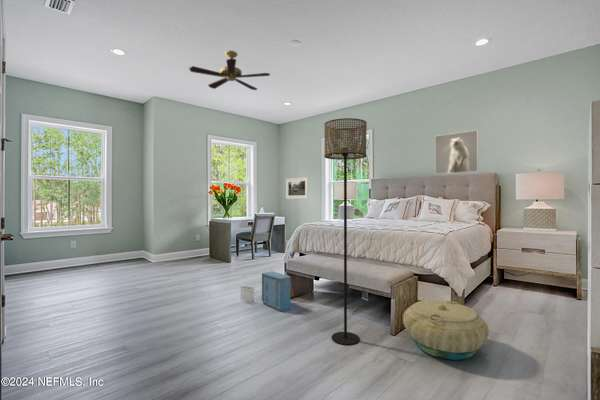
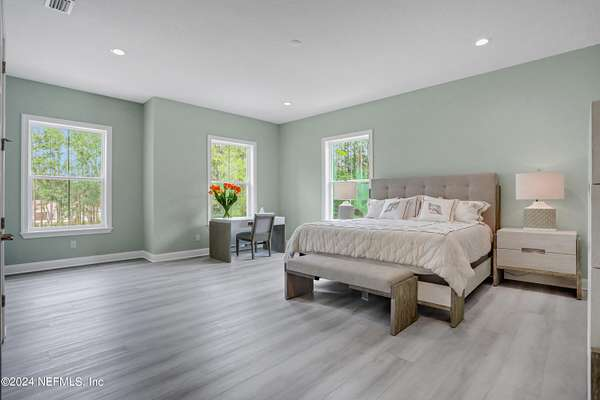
- ceiling fan (230, 65)
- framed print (296, 188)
- storage bin (264, 289)
- basket (443, 325)
- floor lamp (345, 231)
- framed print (455, 153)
